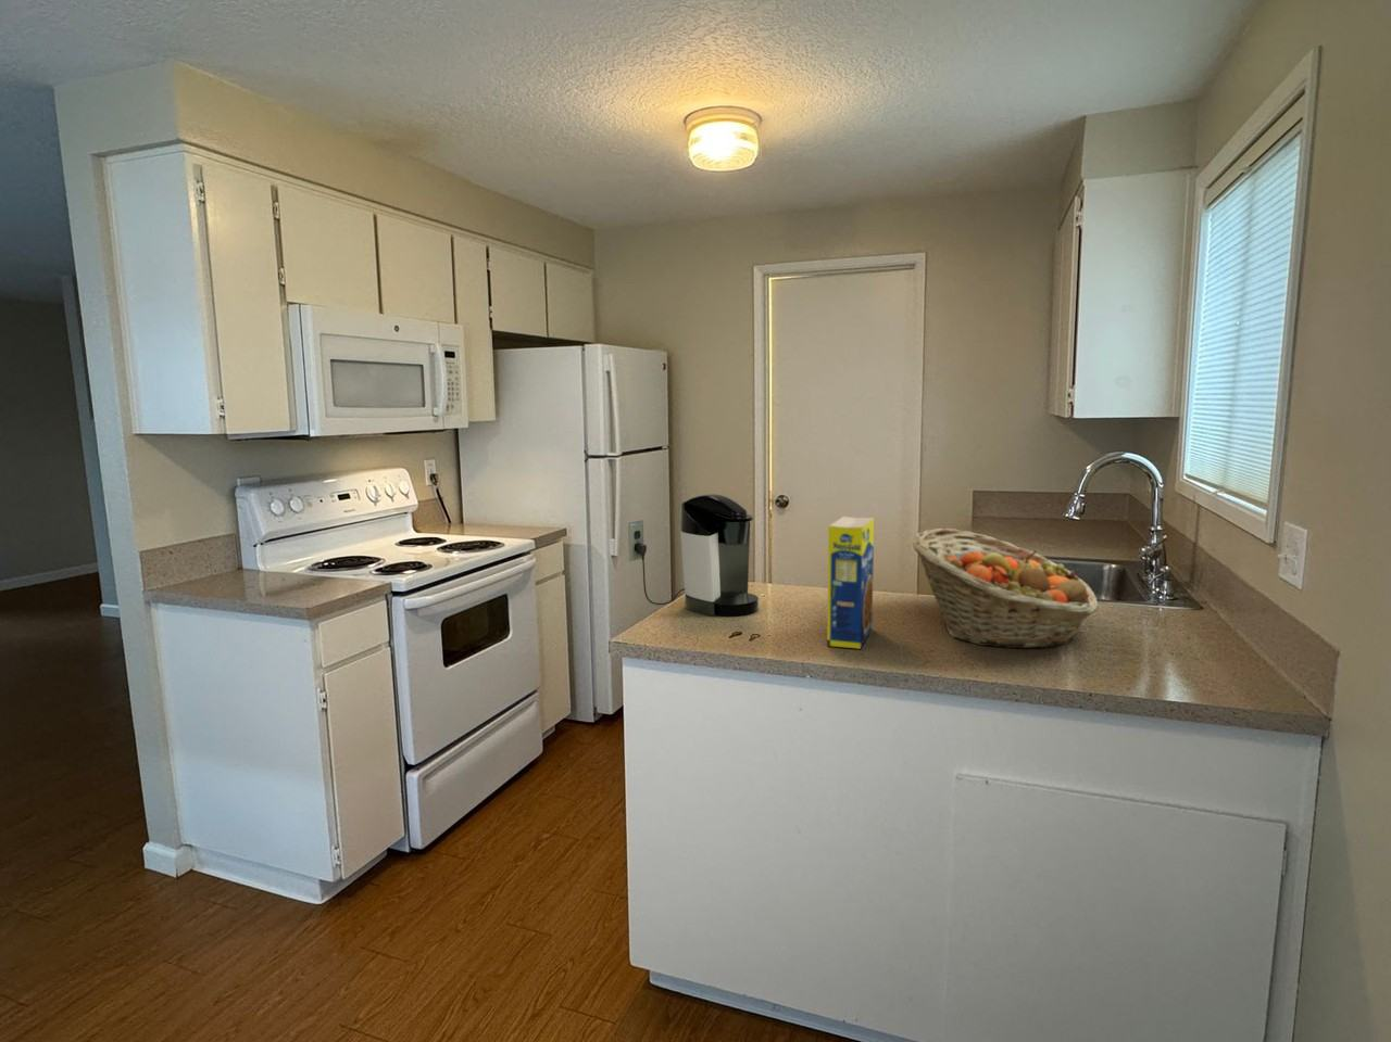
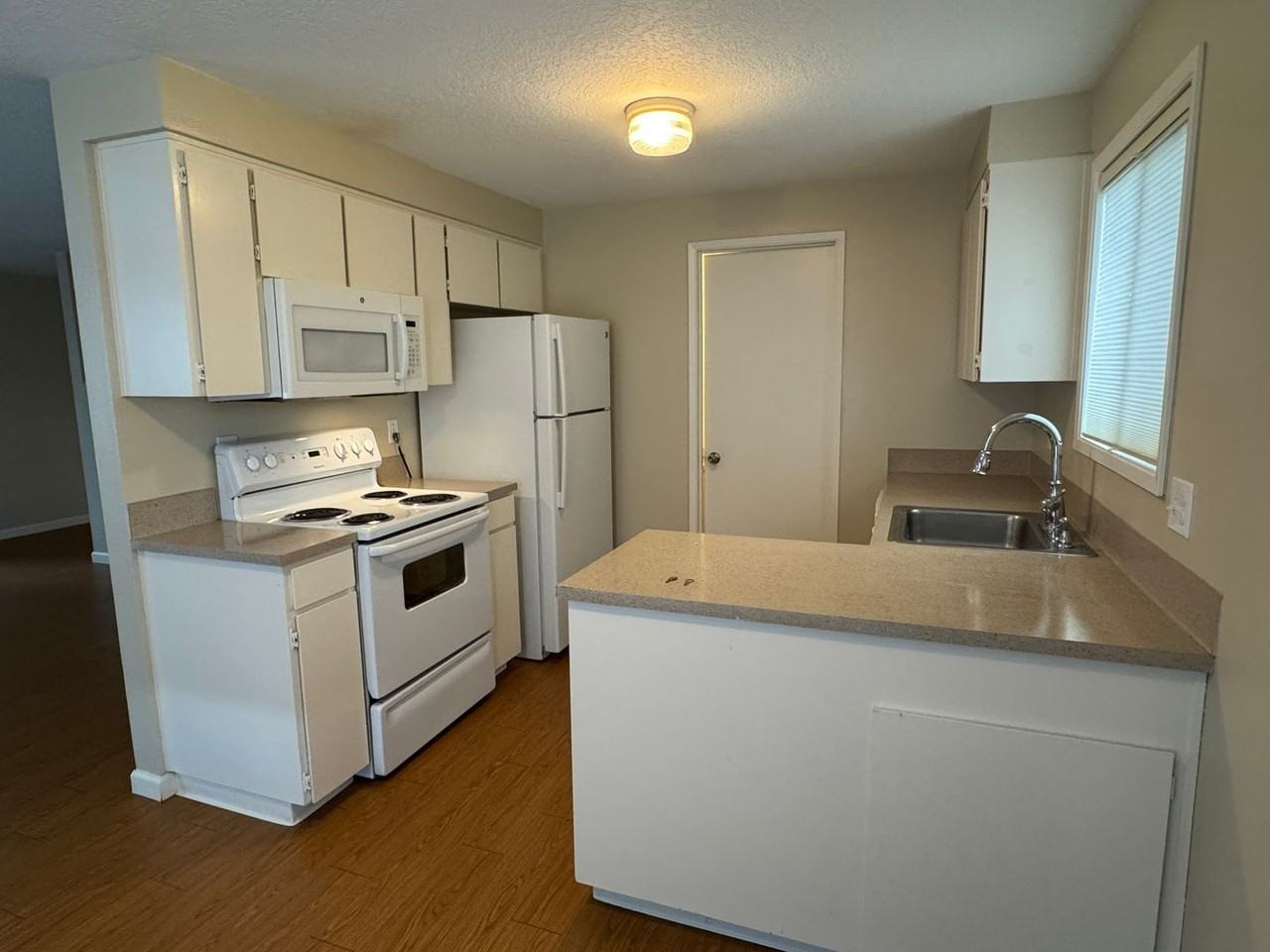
- fruit basket (1002, 583)
- legume (851, 580)
- coffee maker (703, 555)
